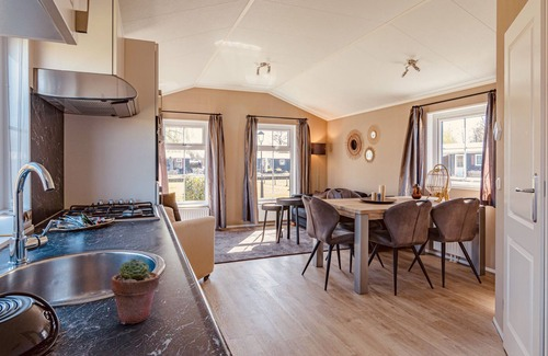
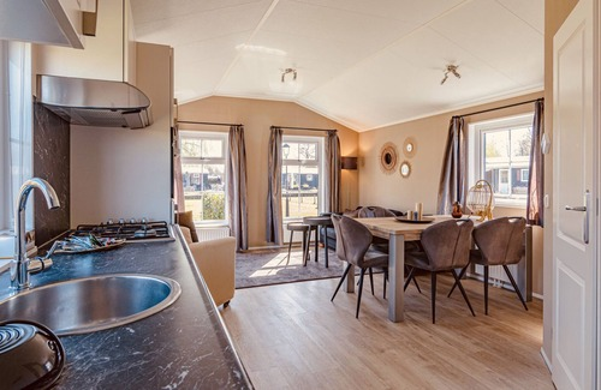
- potted succulent (135, 288)
